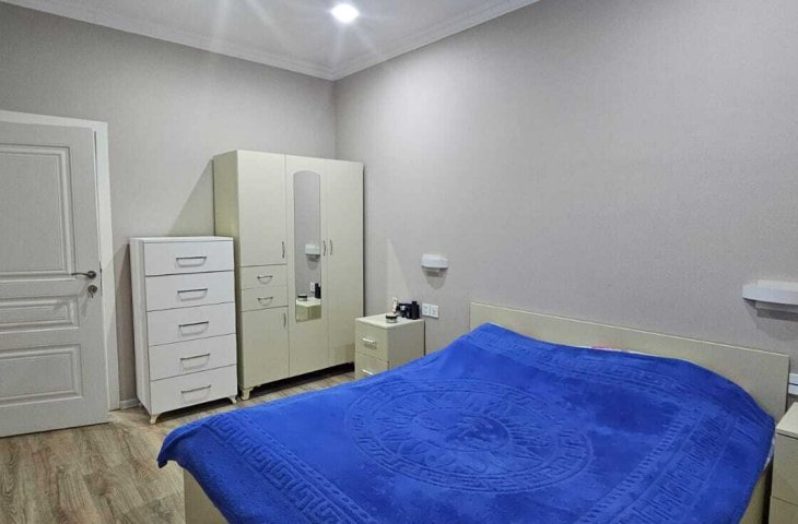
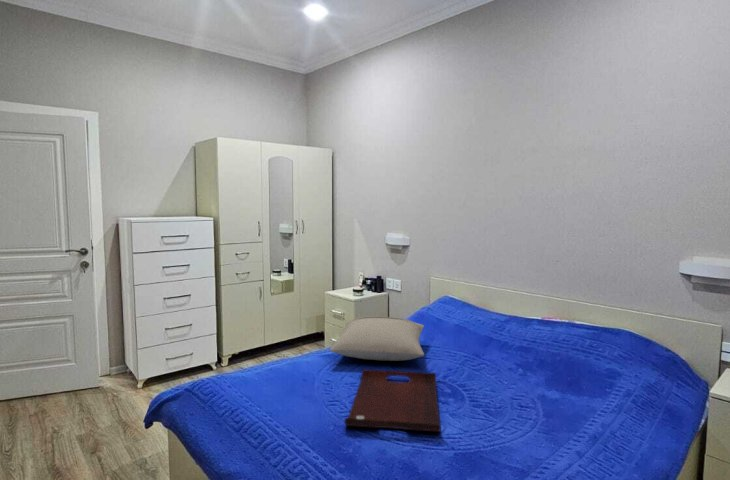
+ pillow (380, 337)
+ serving tray (395, 398)
